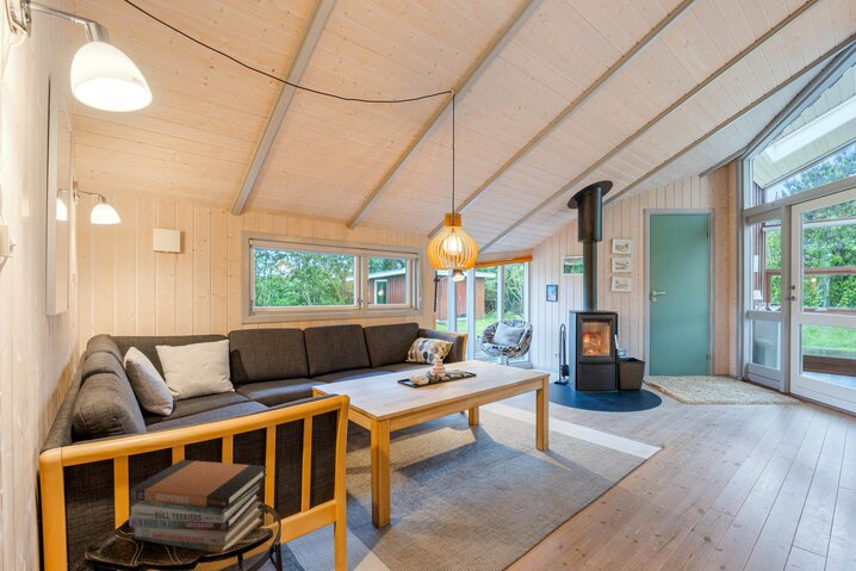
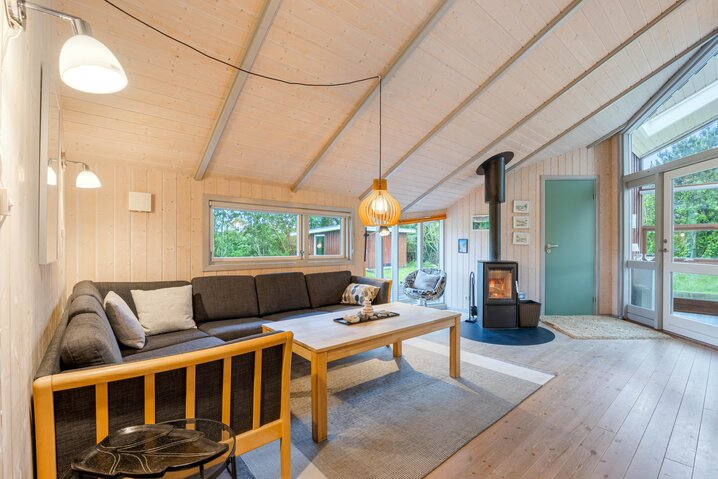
- book stack (200, 503)
